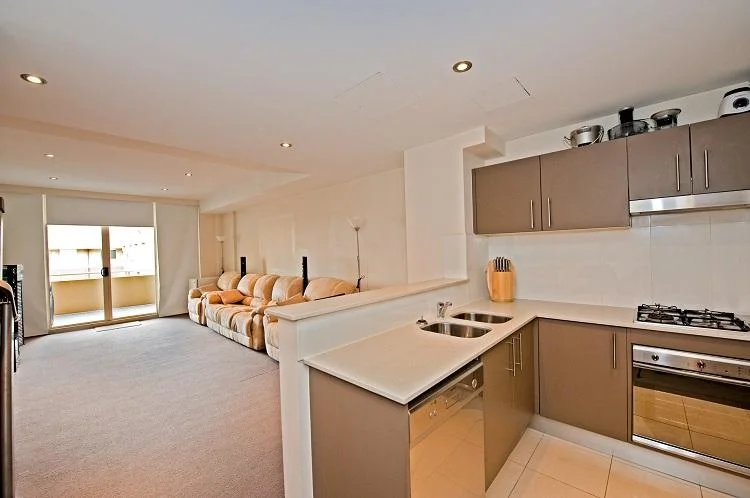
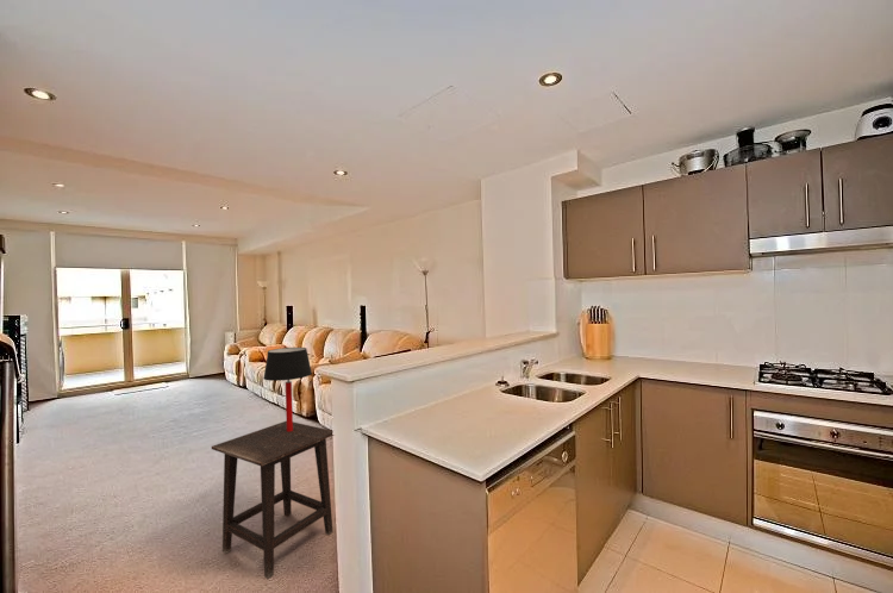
+ table lamp (288, 389)
+ side table (274, 489)
